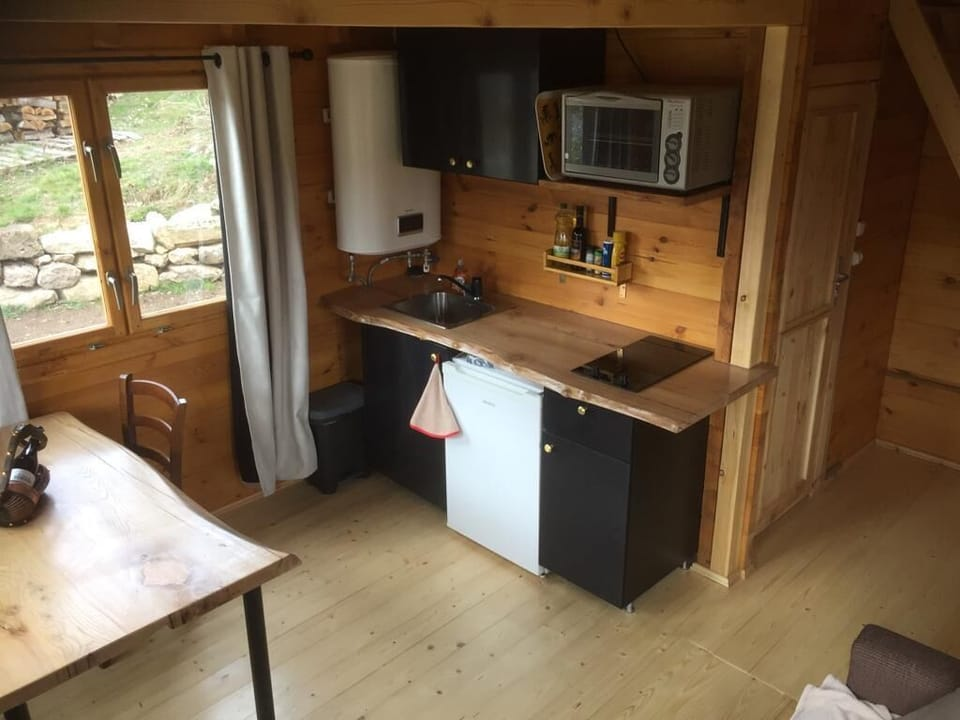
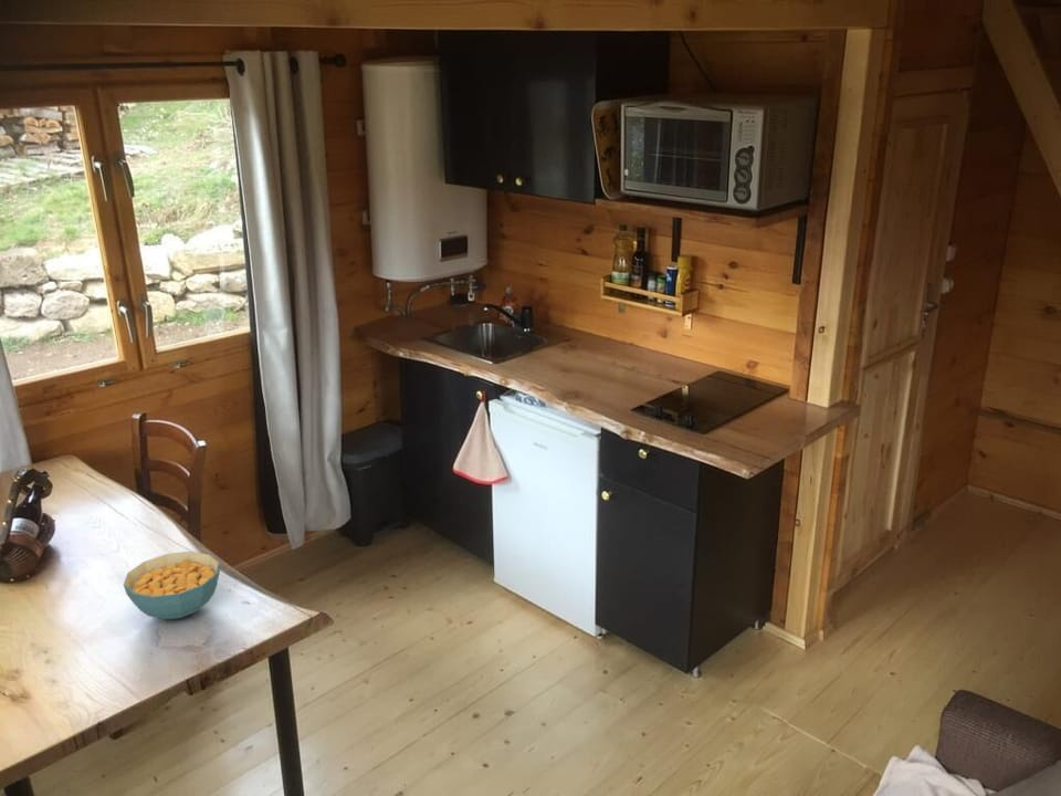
+ cereal bowl (175, 593)
